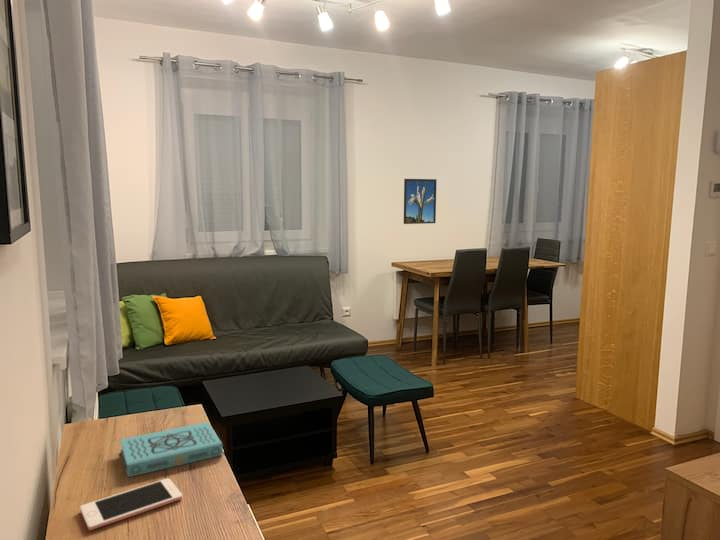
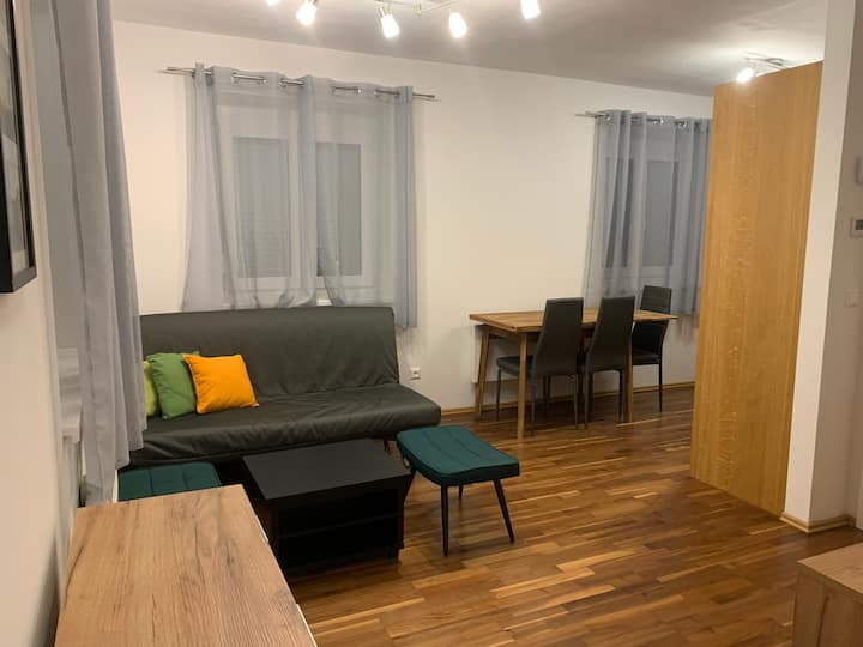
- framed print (420, 201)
- book (171, 447)
- cell phone (132, 502)
